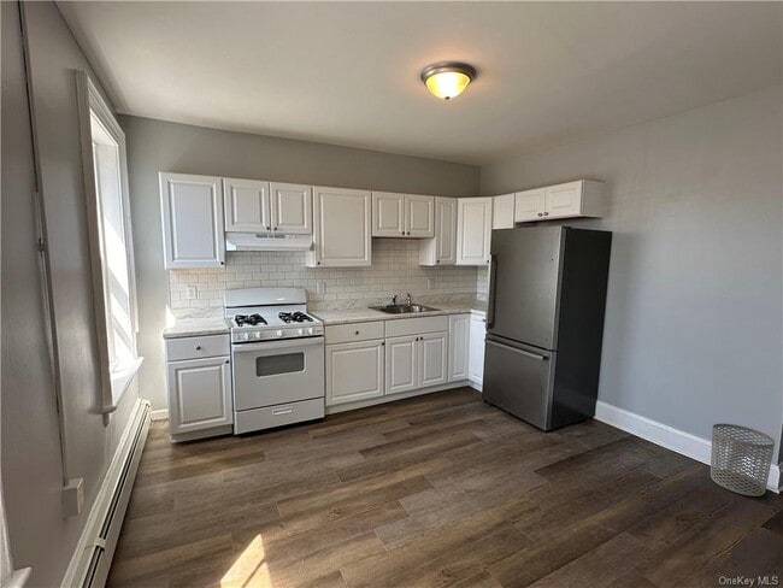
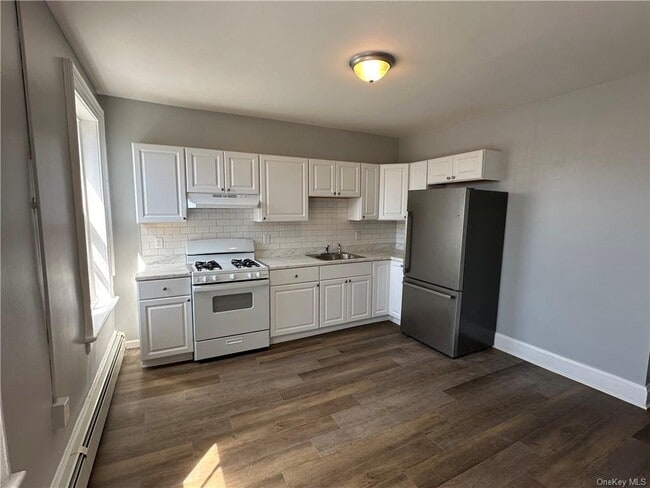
- waste bin (738, 459)
